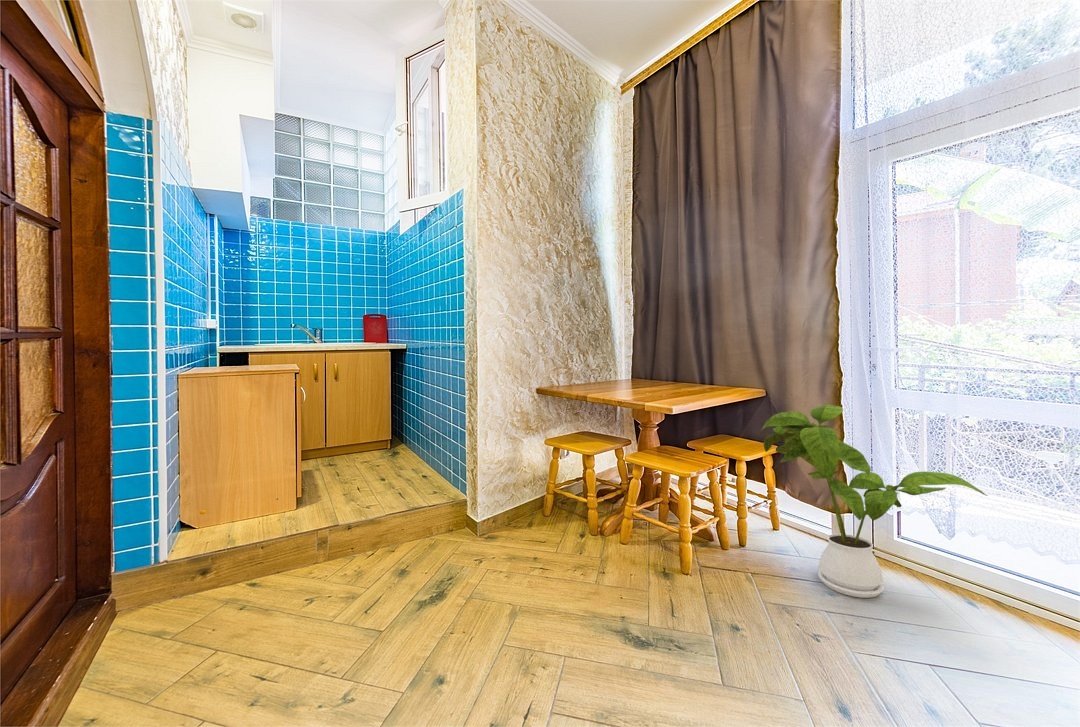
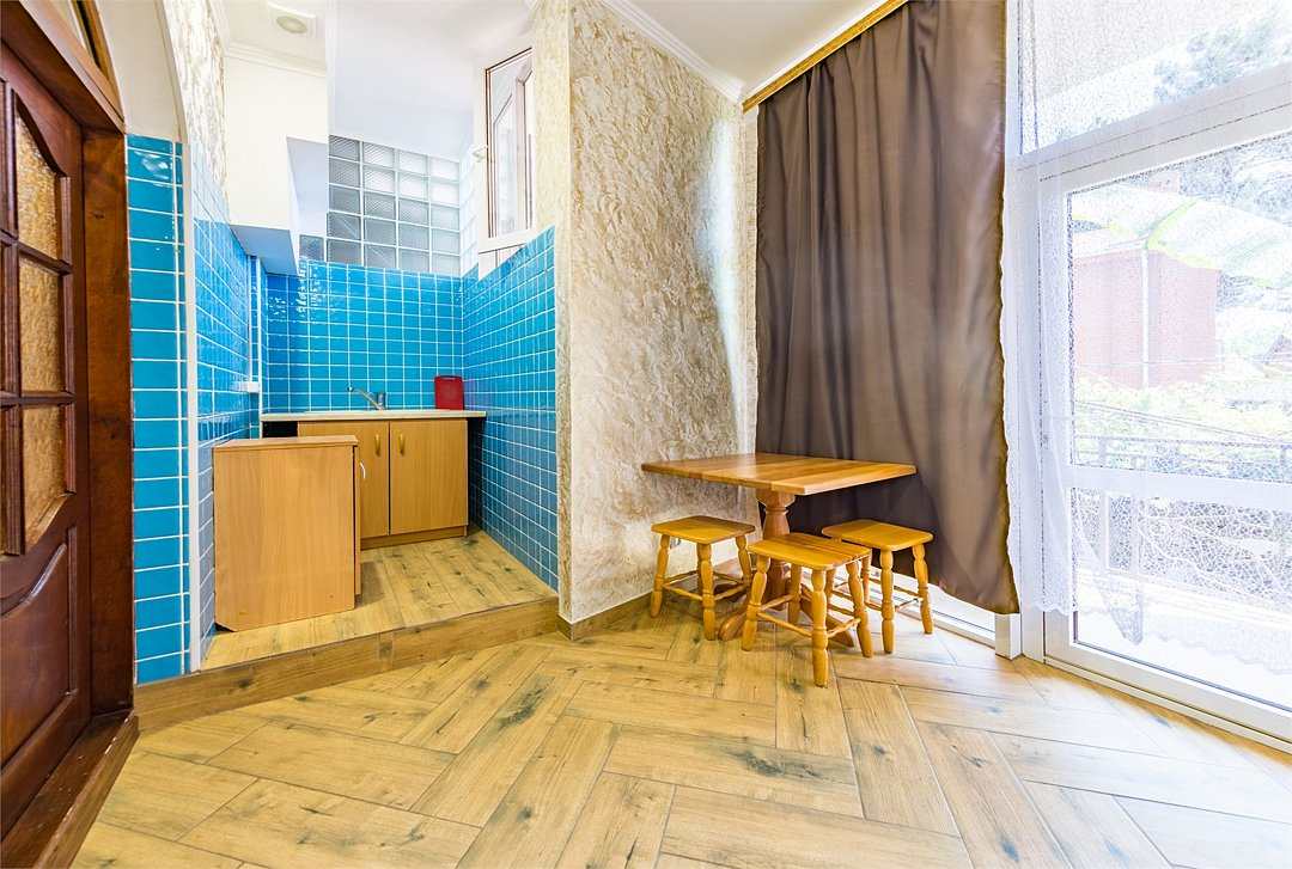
- house plant (843, 500)
